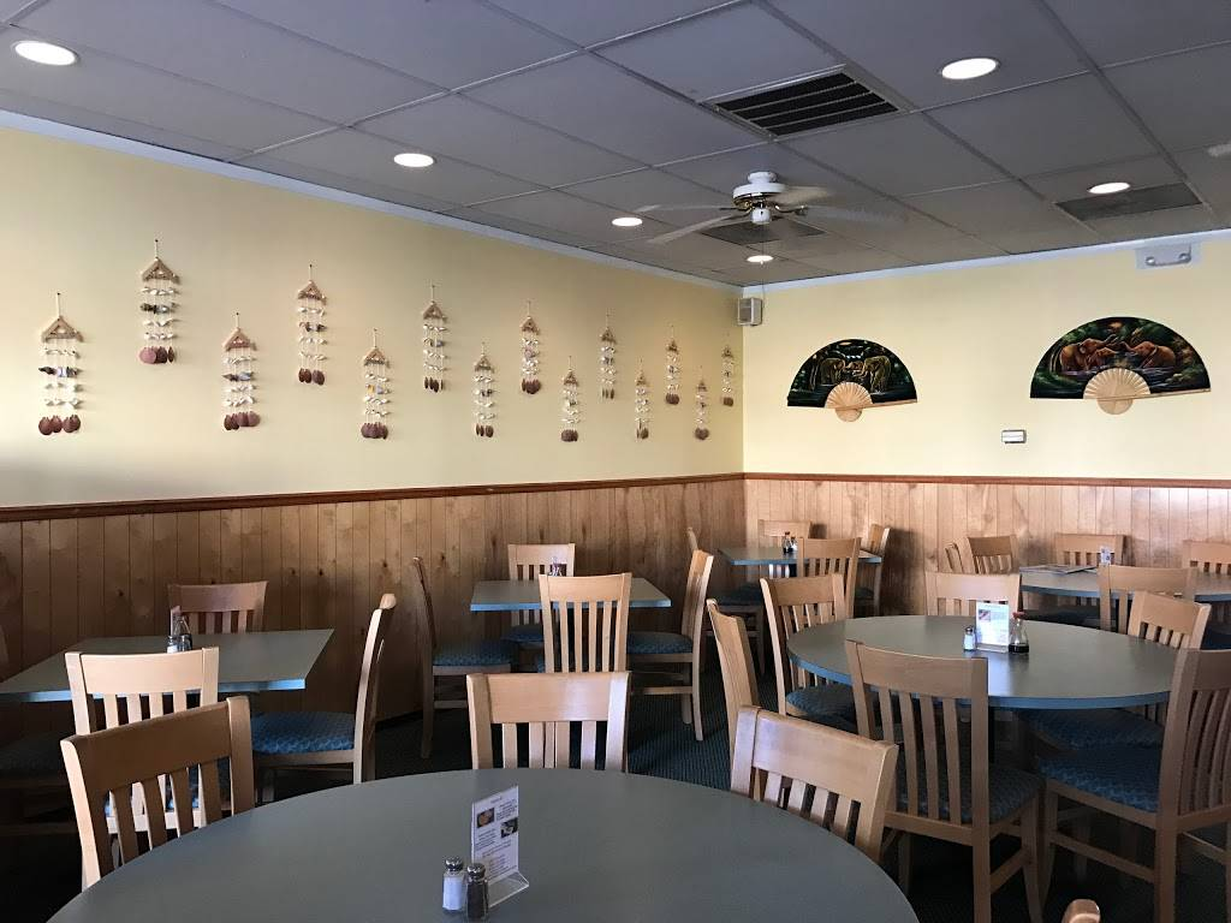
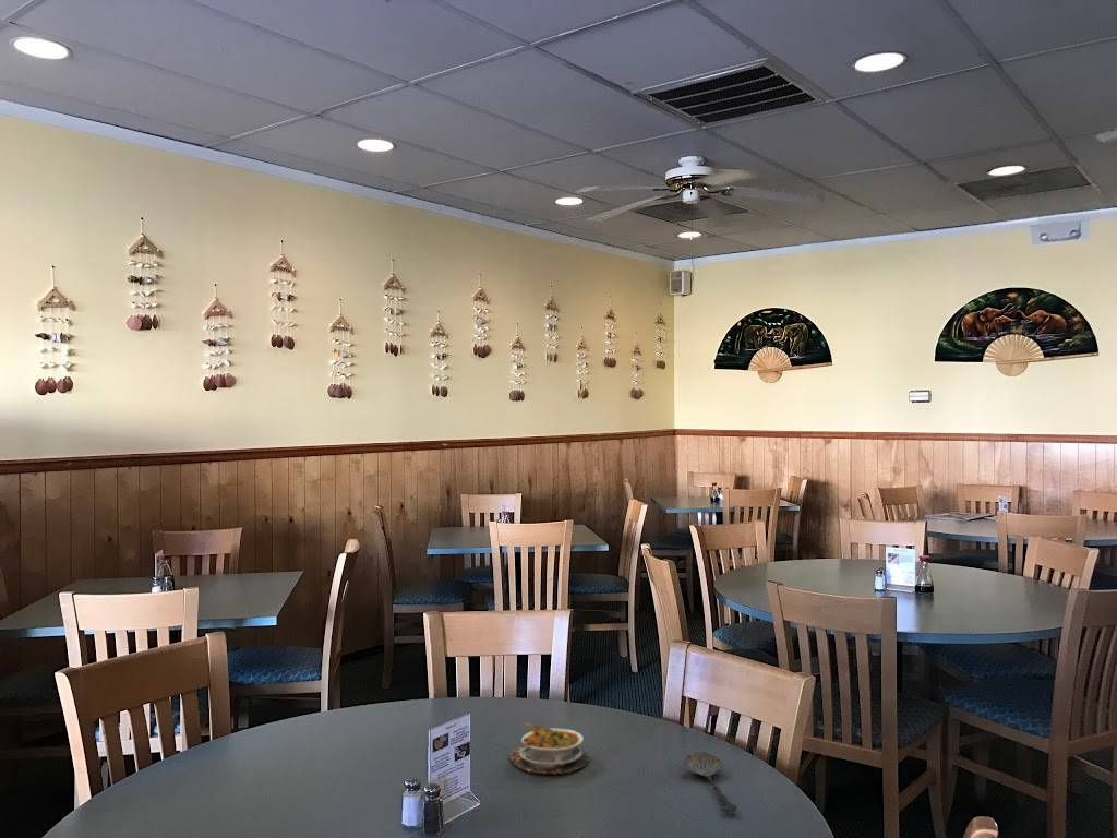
+ spoon (712, 781)
+ soup bowl (549, 744)
